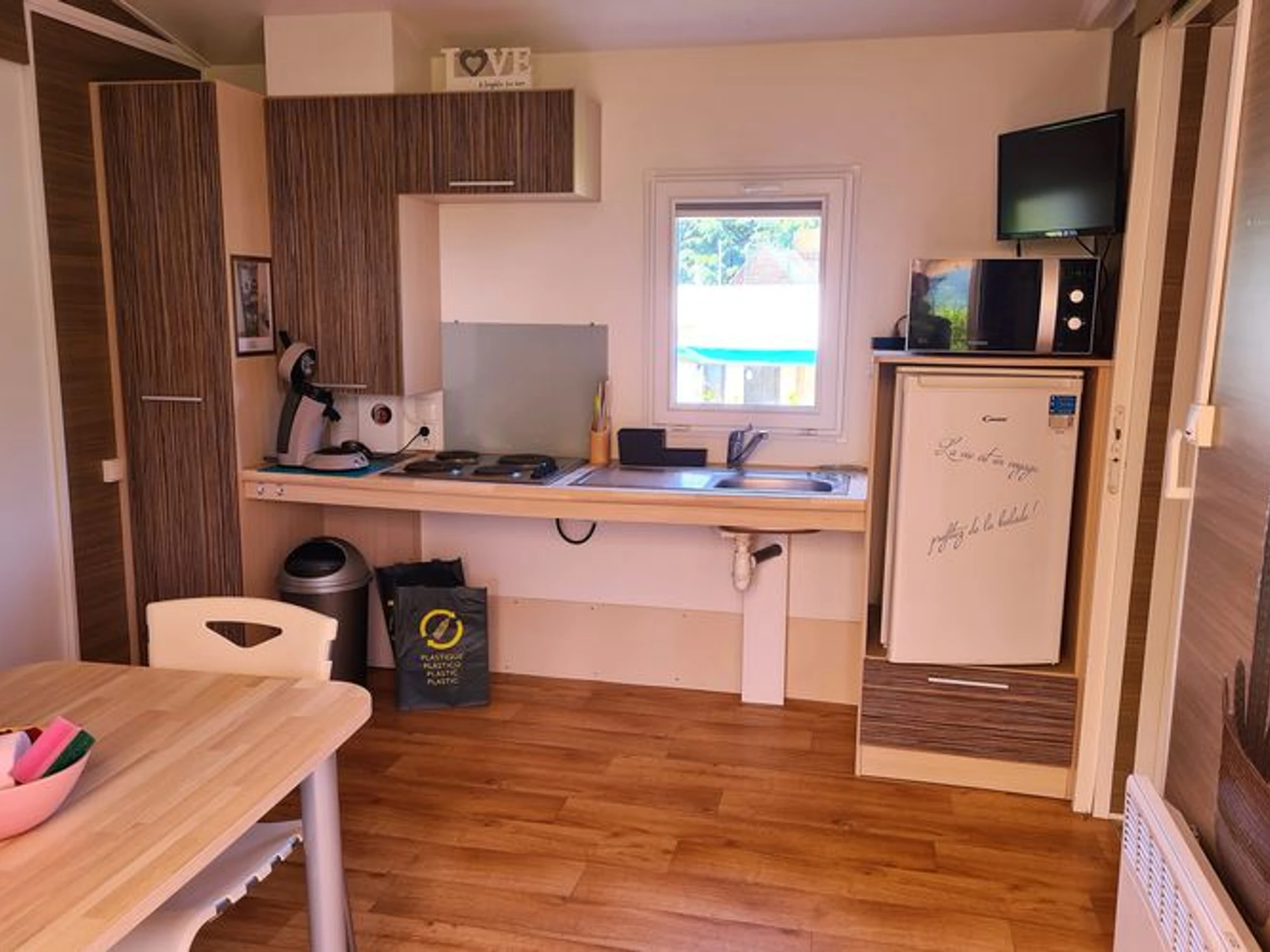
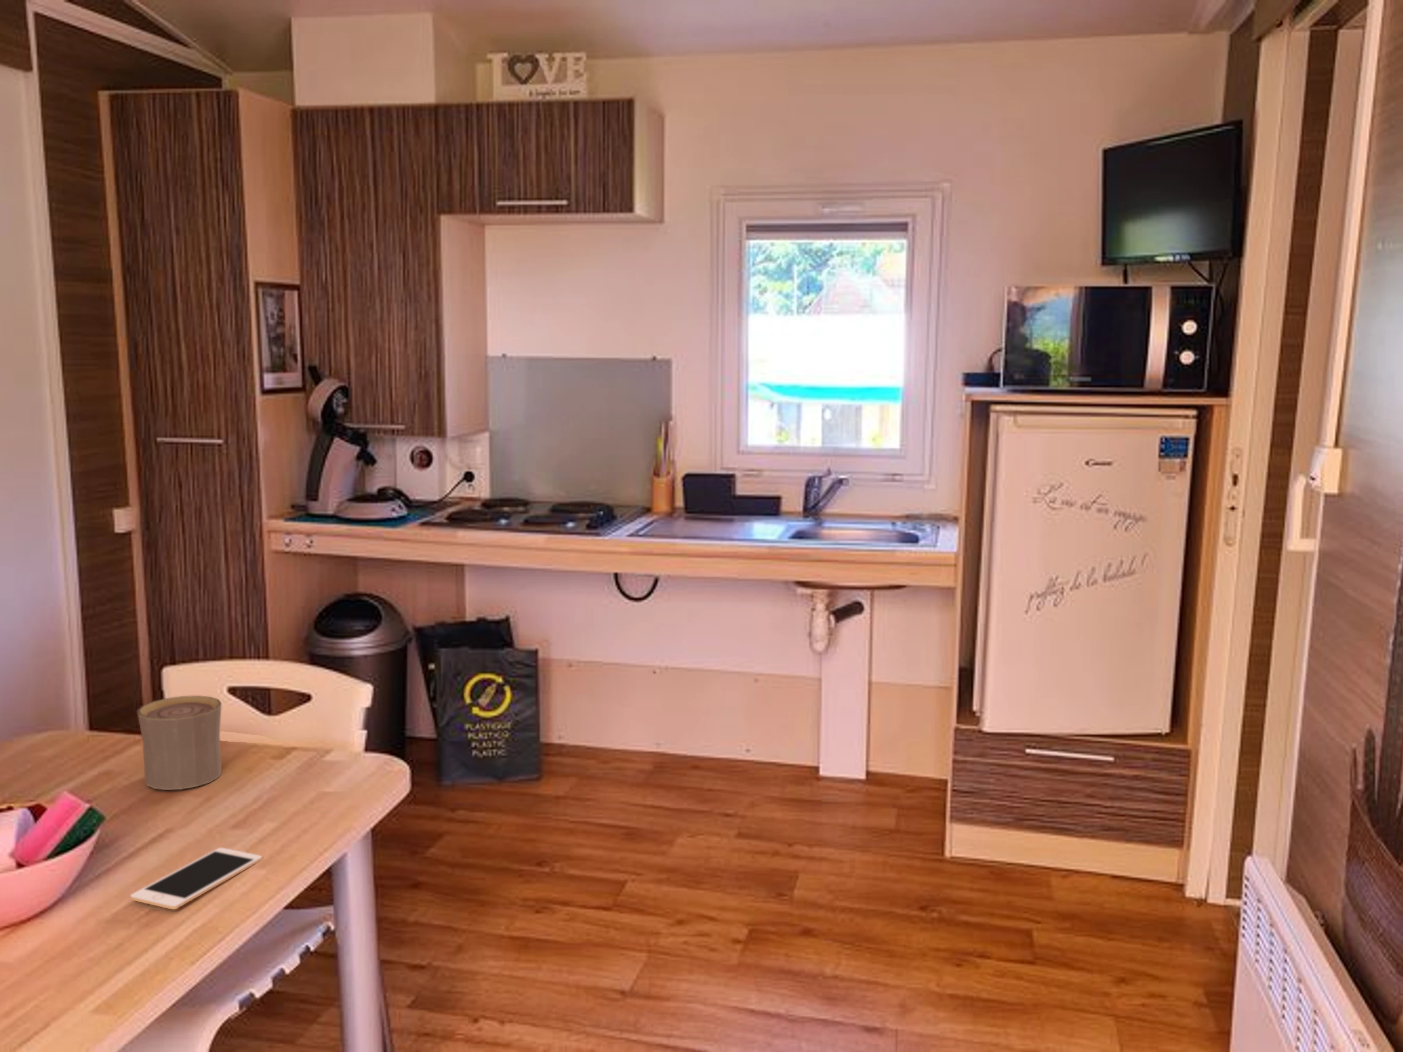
+ cell phone (199, 876)
+ cup (182, 741)
